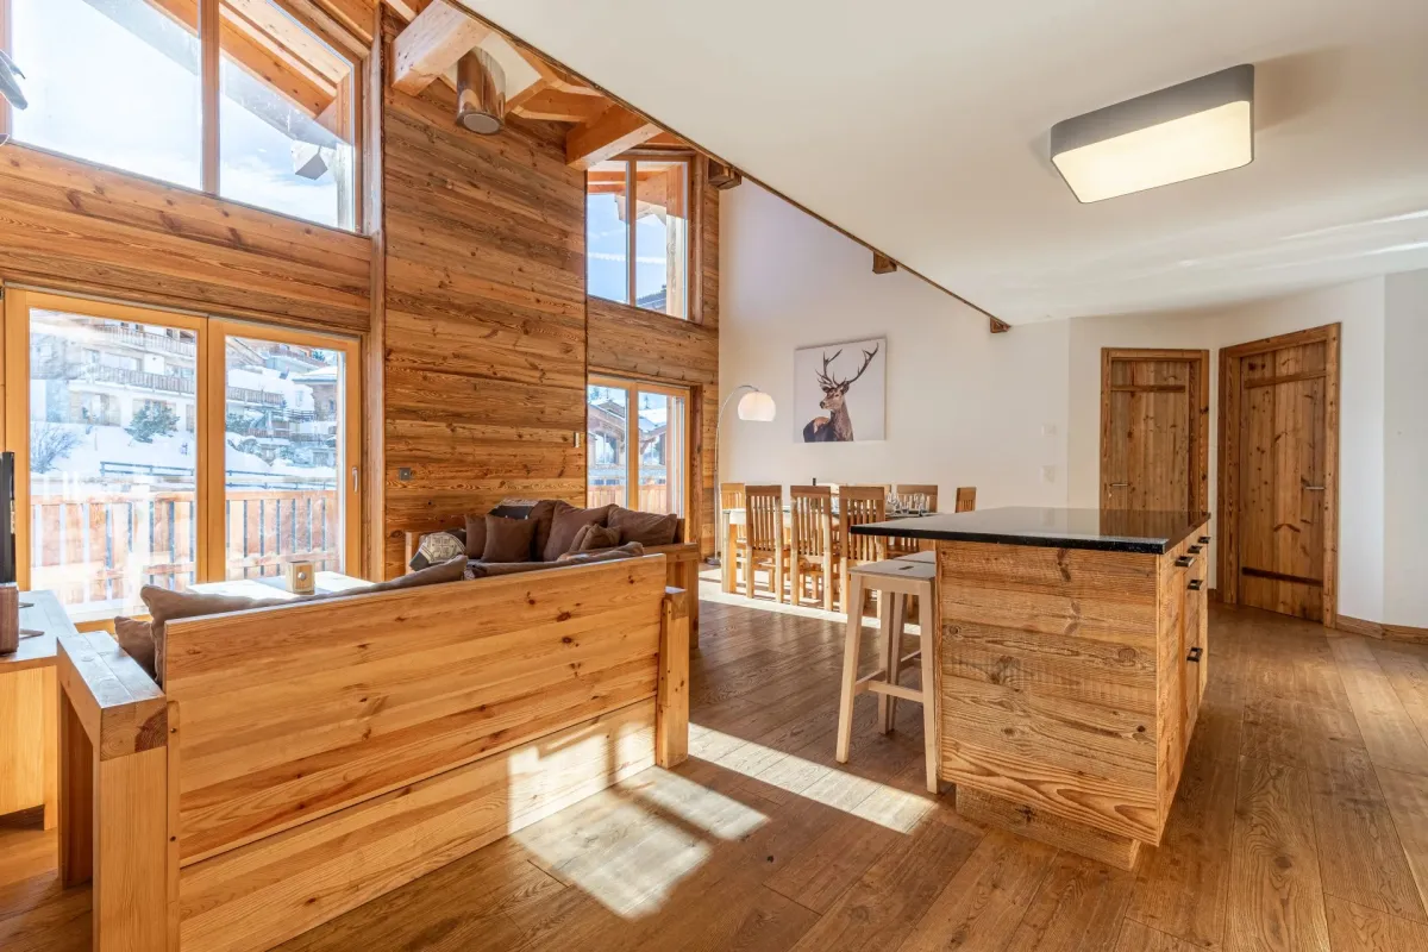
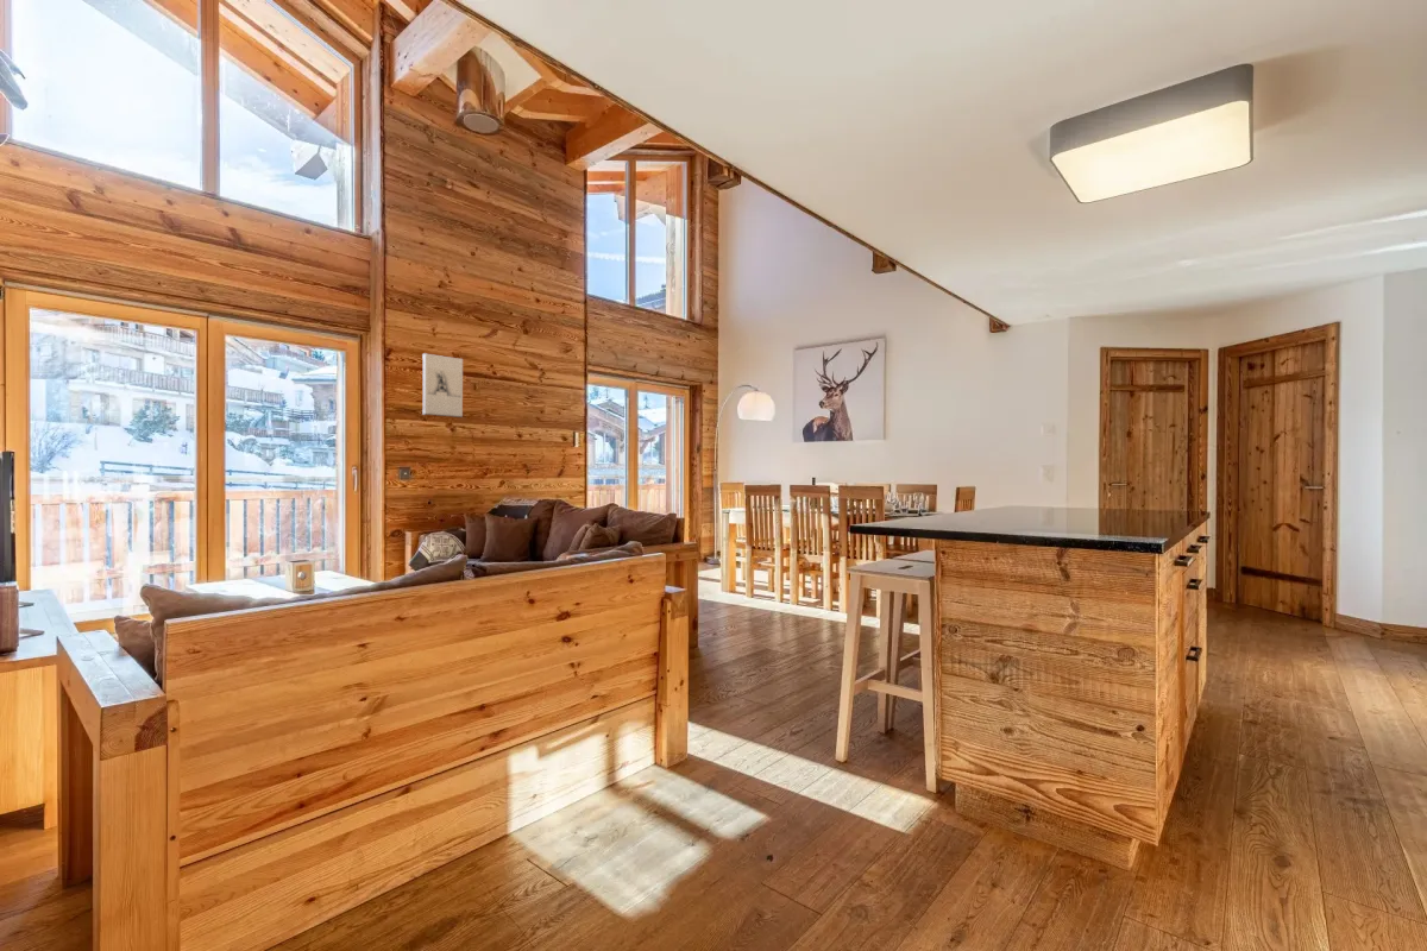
+ wall sculpture (442, 385)
